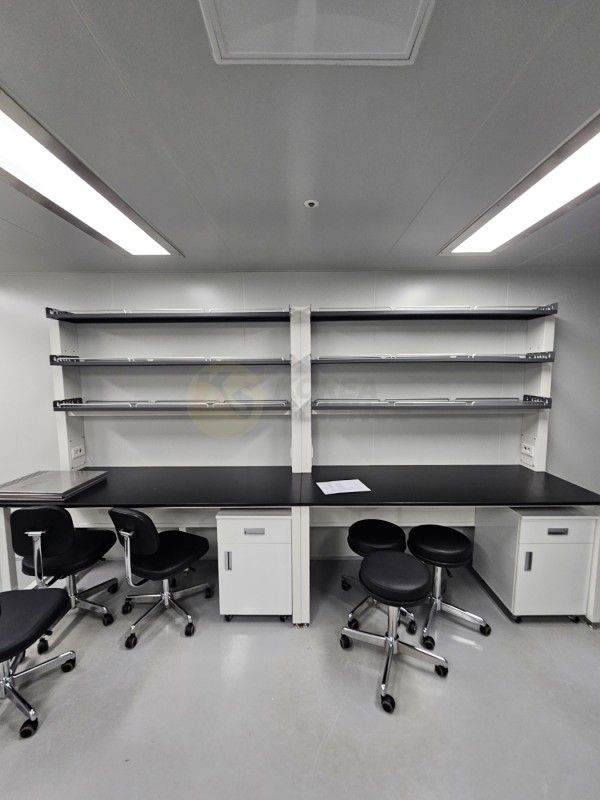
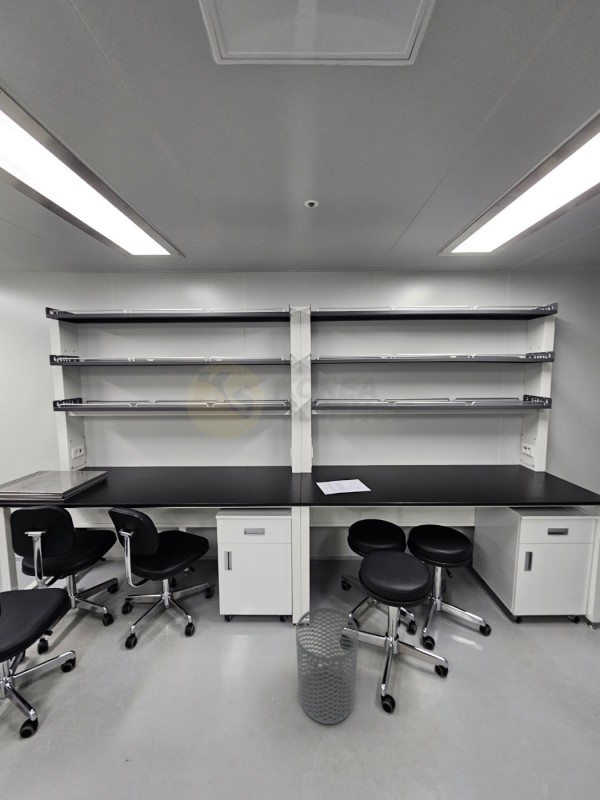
+ waste bin (326, 663)
